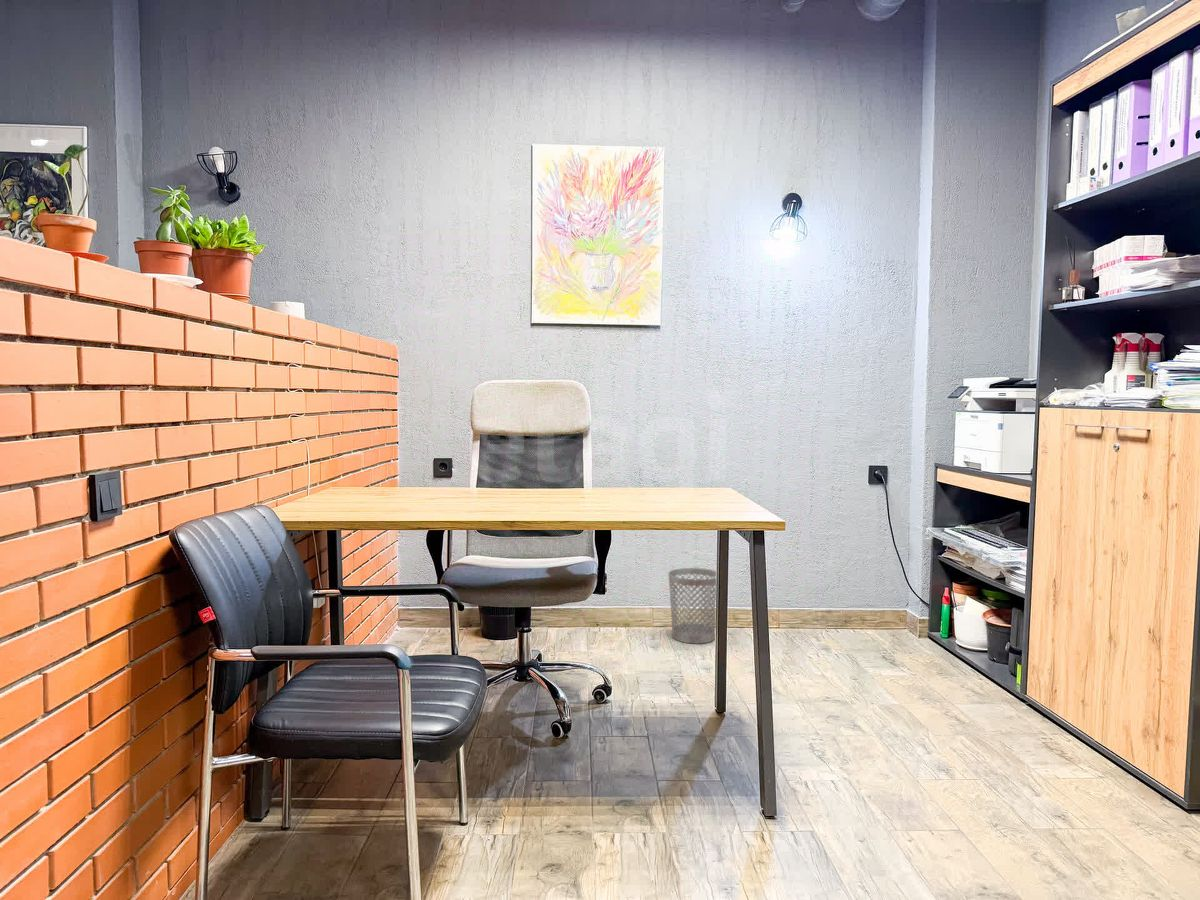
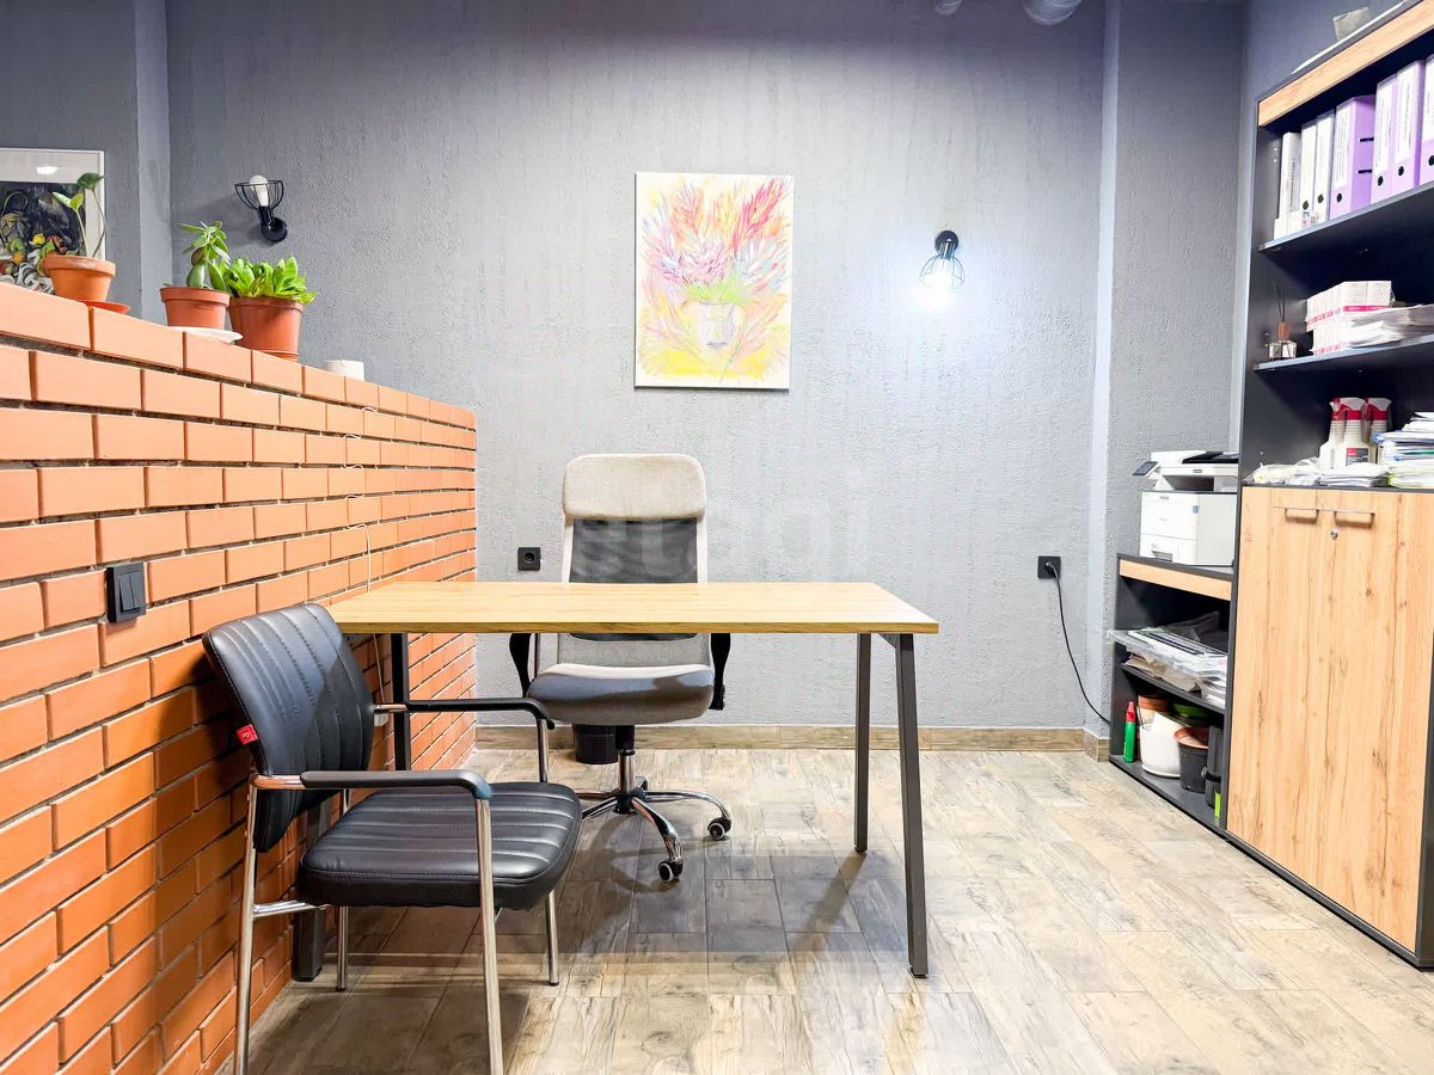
- wastebasket (694, 606)
